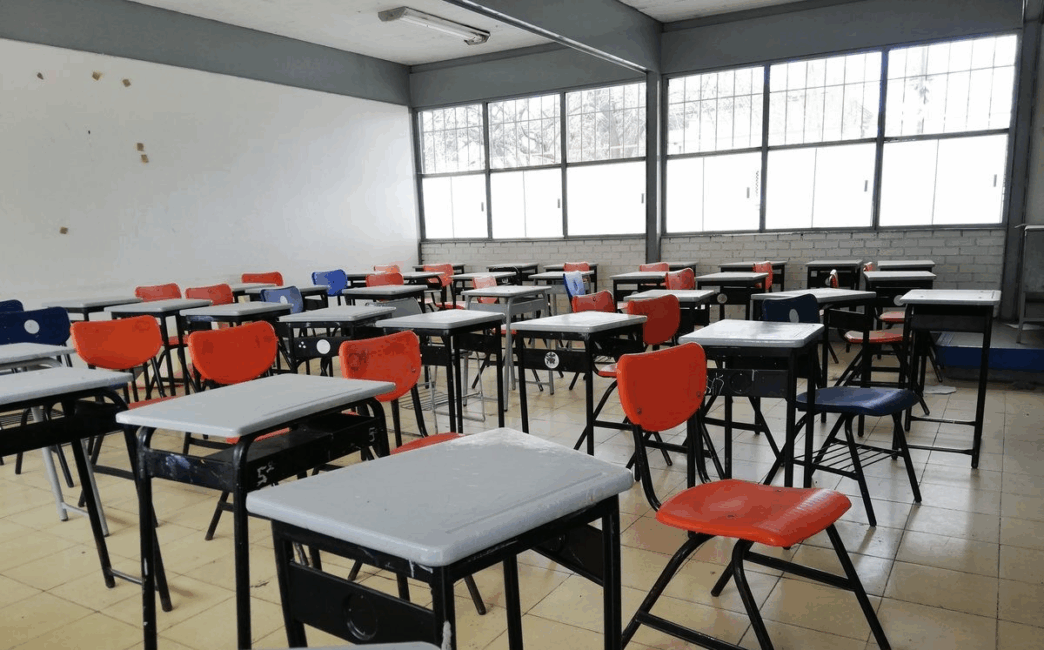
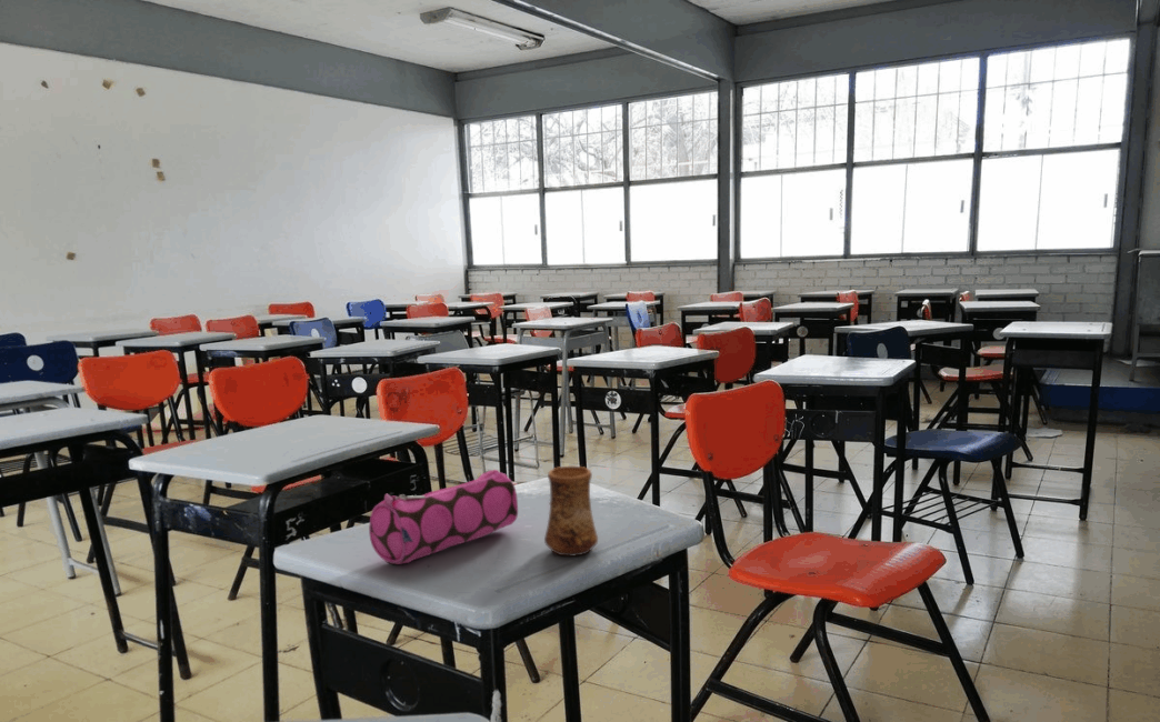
+ pencil case (448, 511)
+ cup (570, 510)
